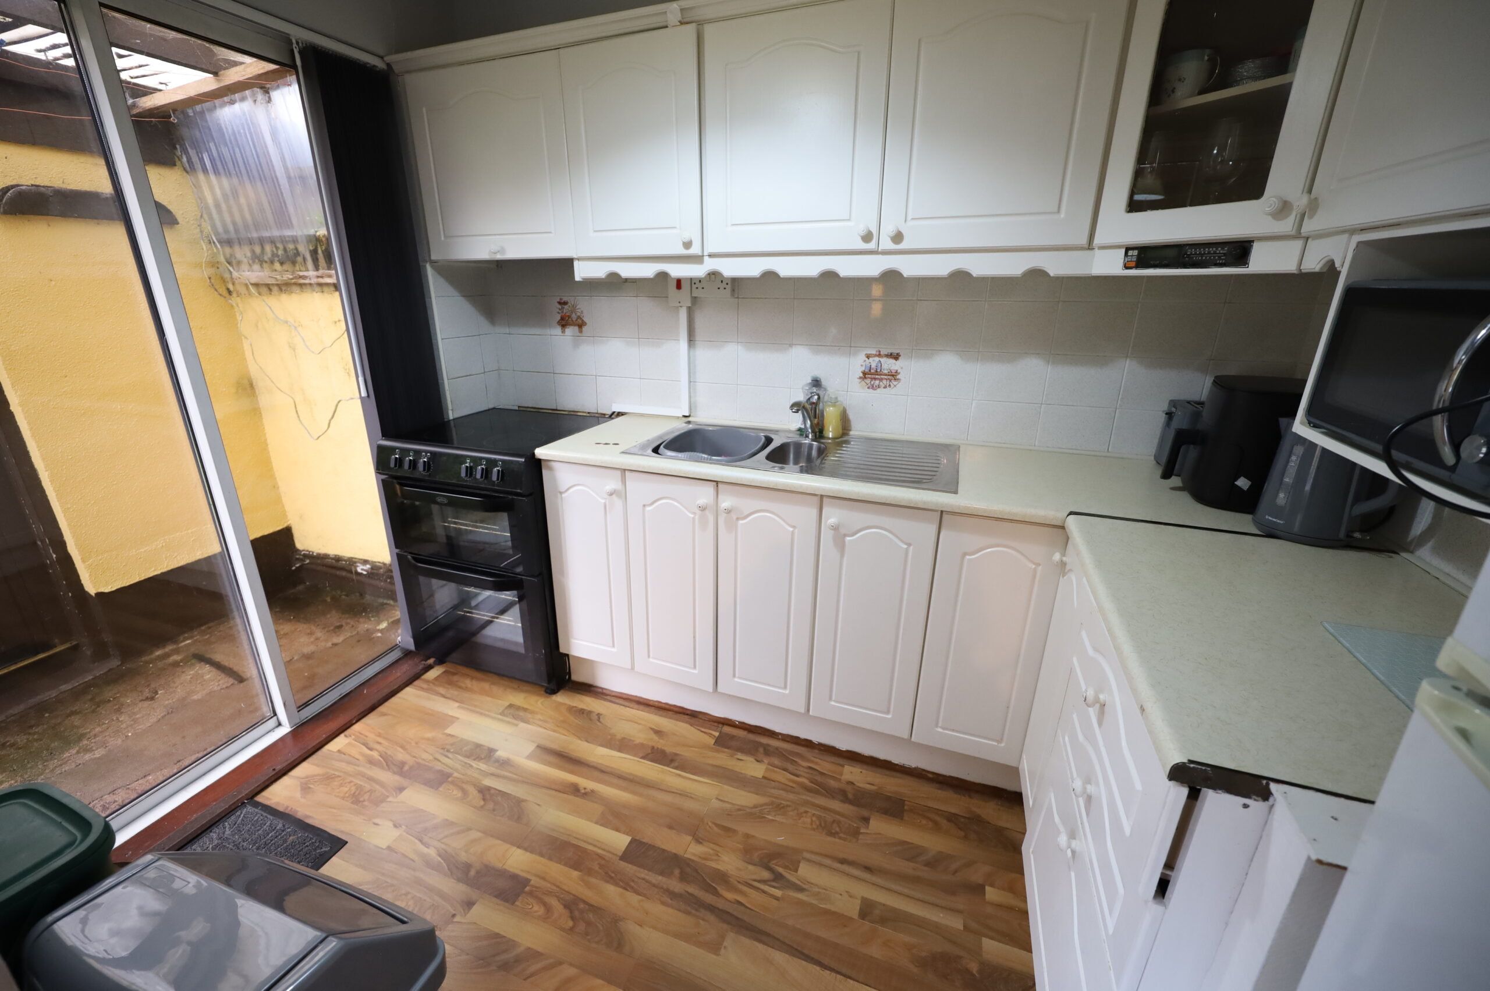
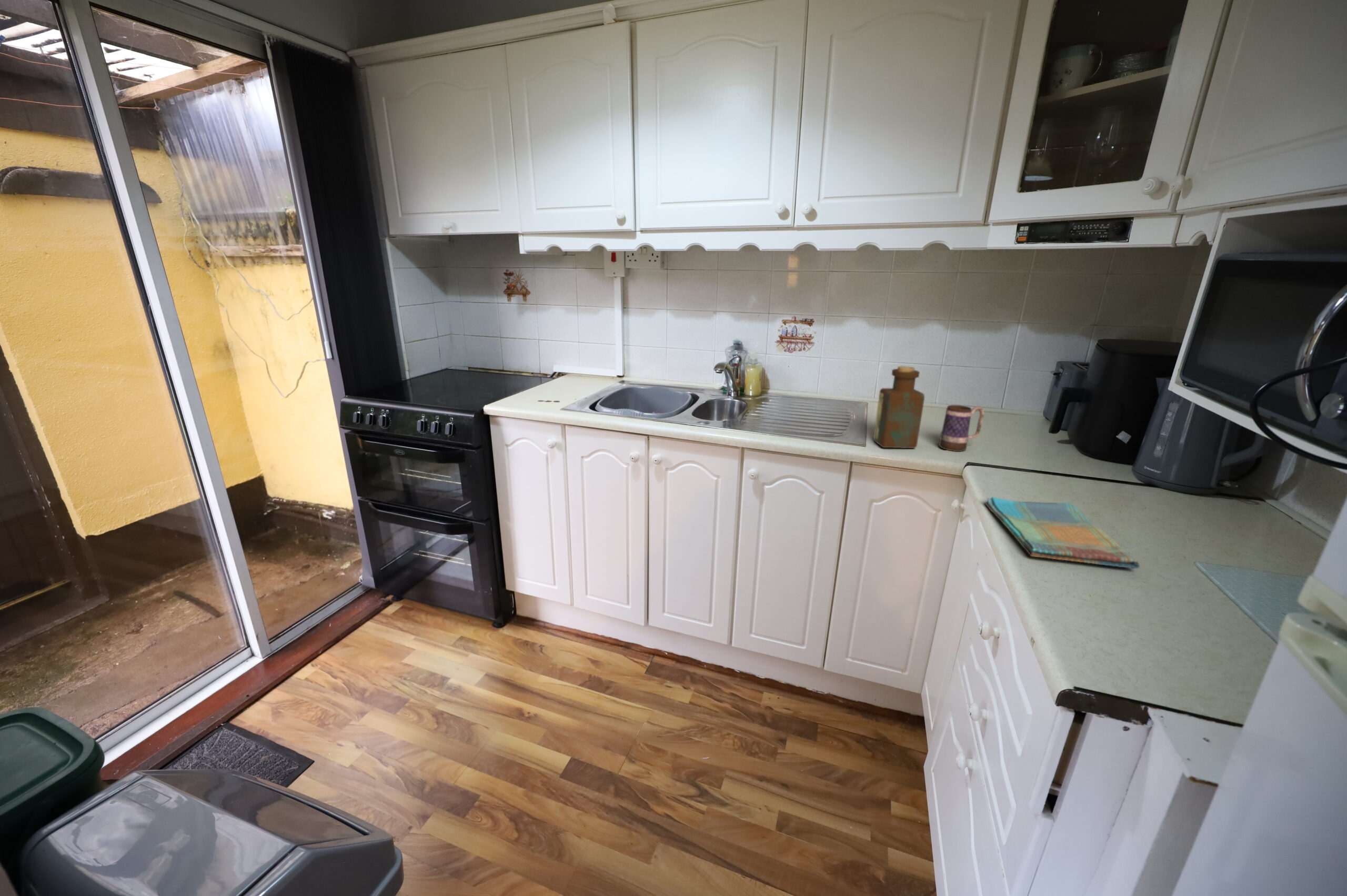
+ mug (962, 427)
+ bottle (900, 407)
+ dish towel (1054, 528)
